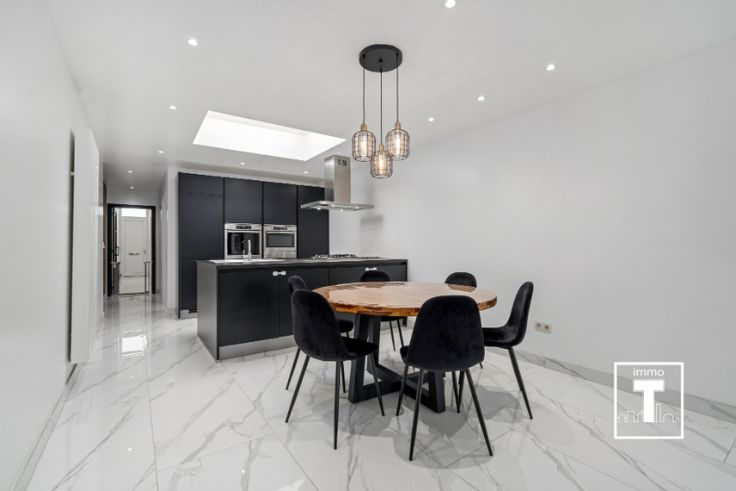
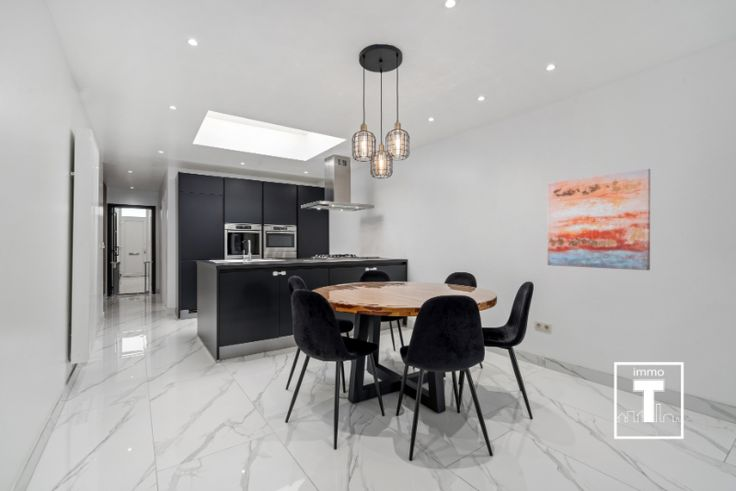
+ wall art (593, 222)
